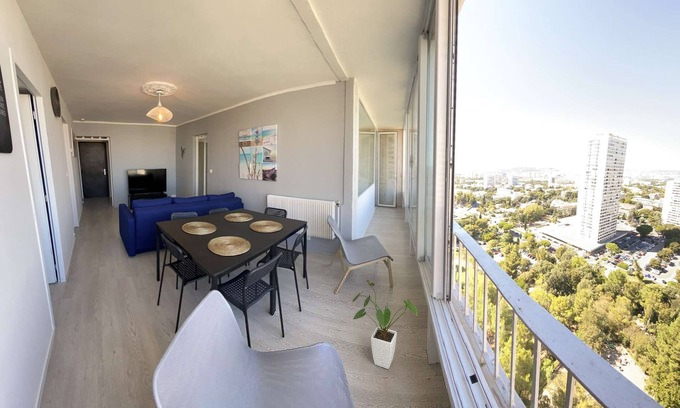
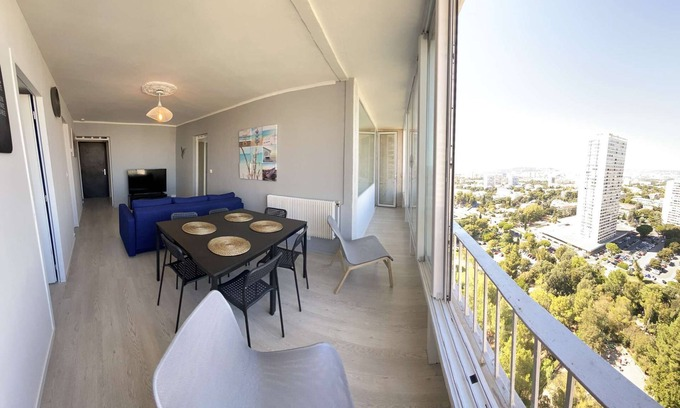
- house plant (385, 323)
